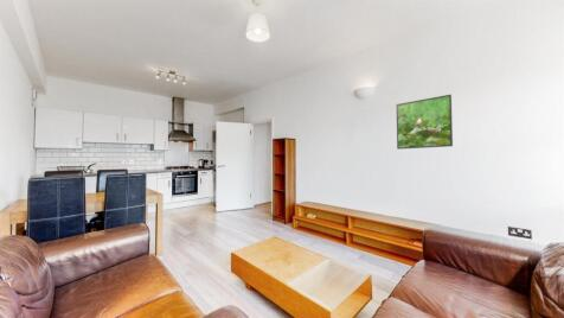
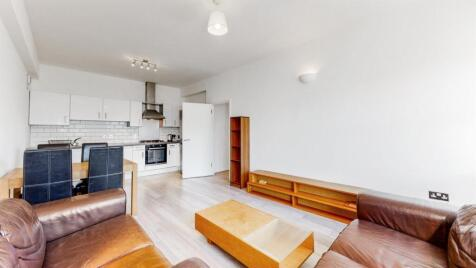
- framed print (422, 123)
